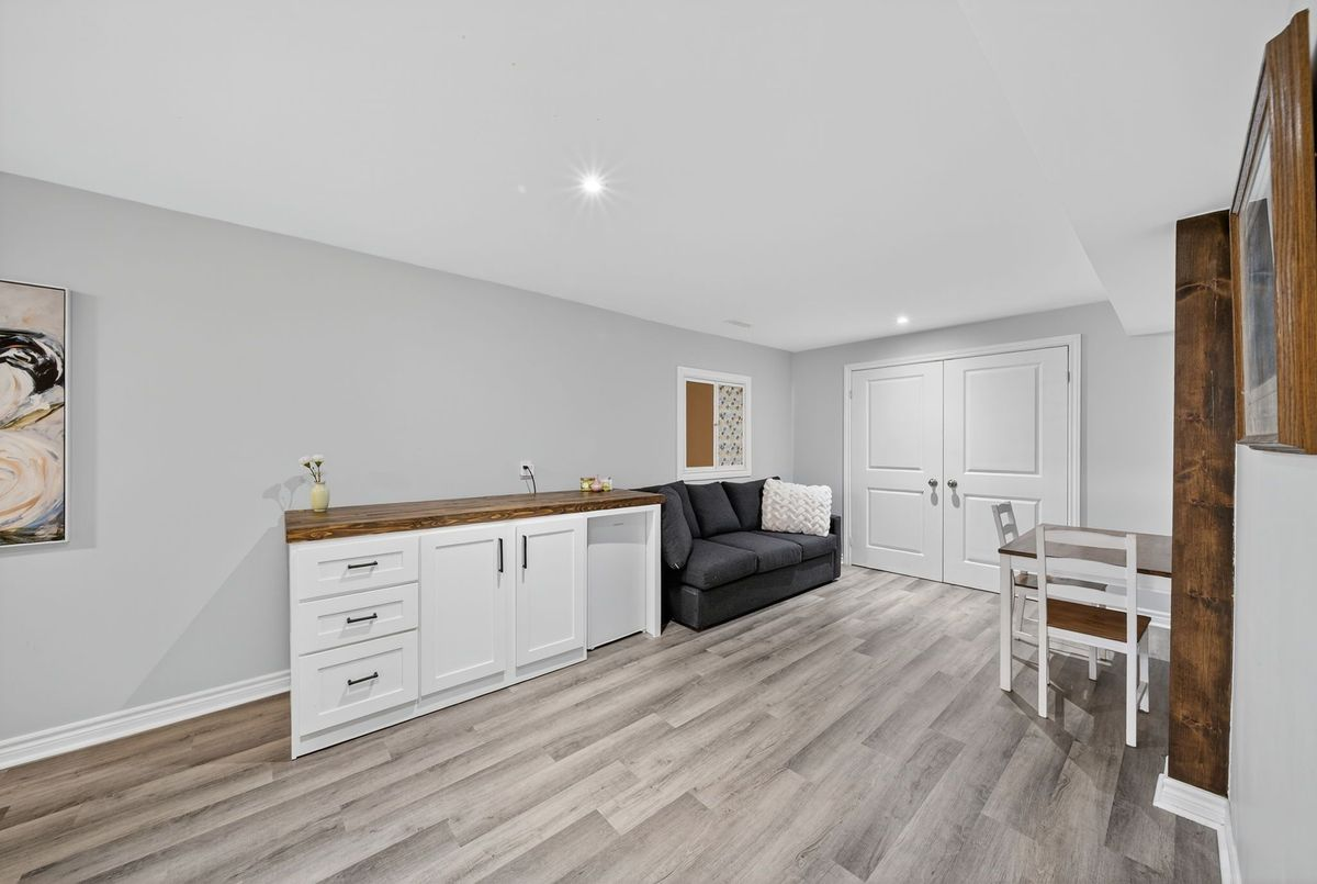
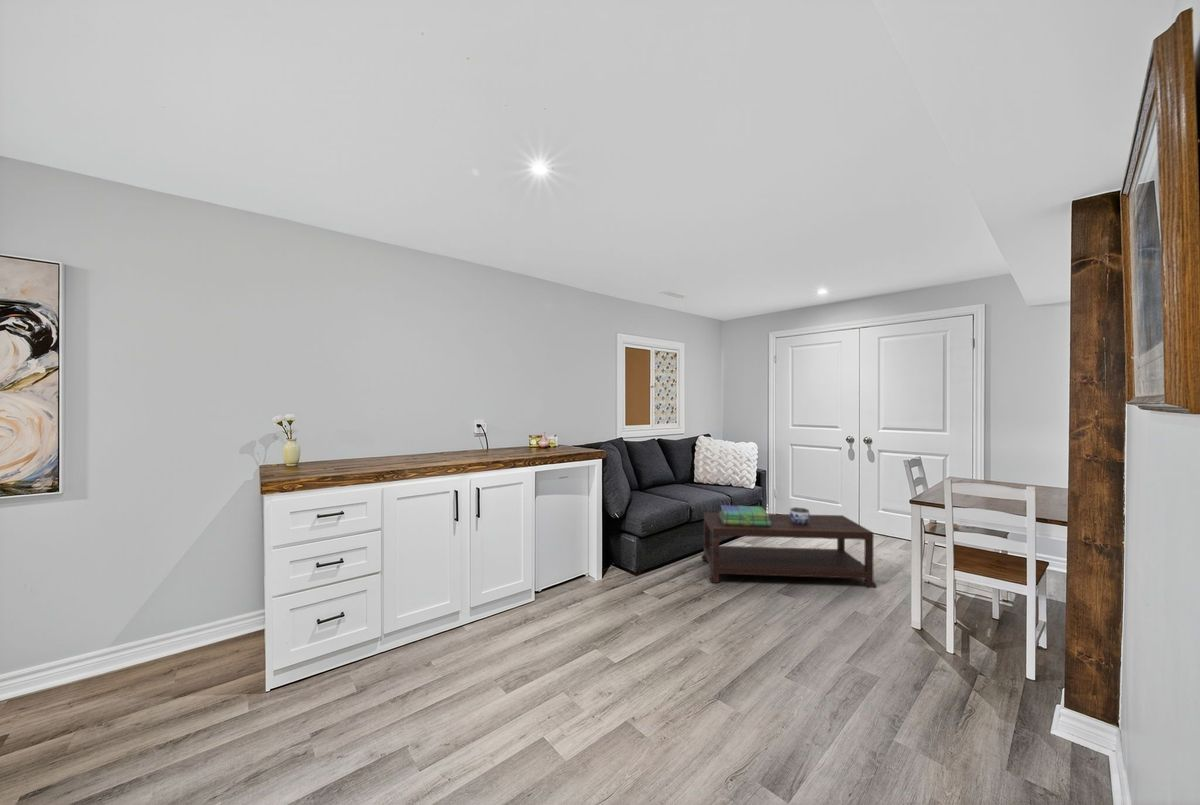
+ coffee table (781, 548)
+ stack of books (743, 515)
+ jar (799, 515)
